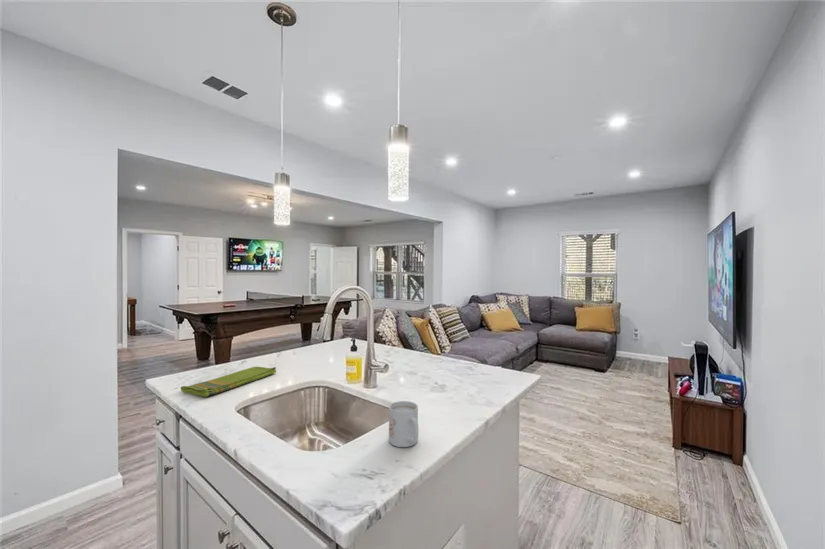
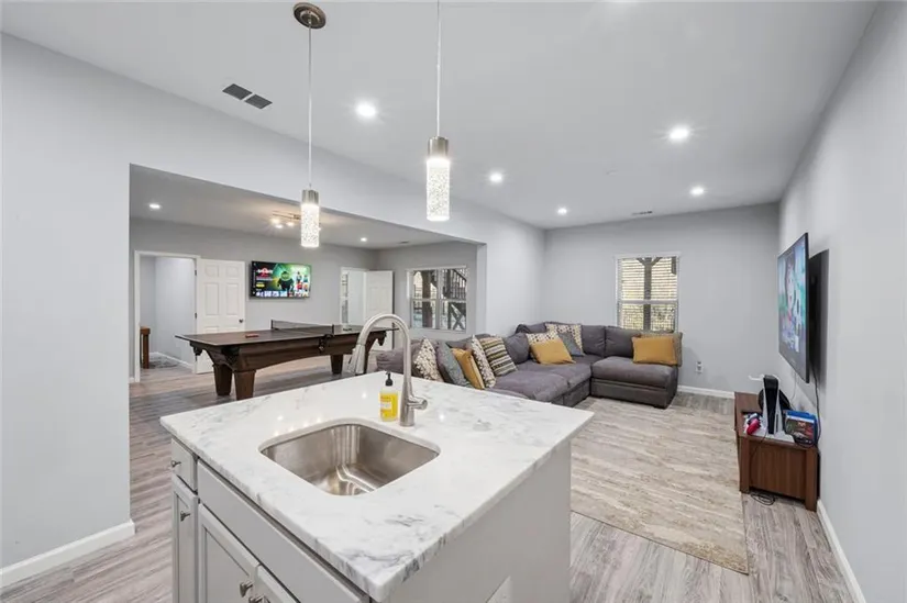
- mug (406, 425)
- dish towel (232, 378)
